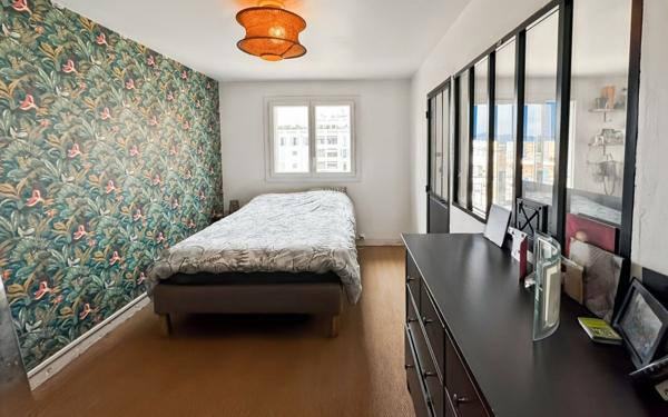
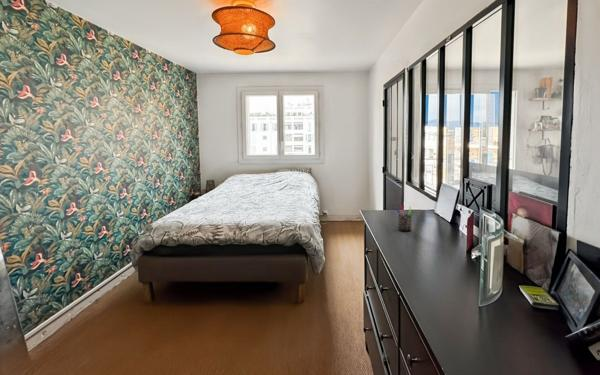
+ pen holder (405, 216)
